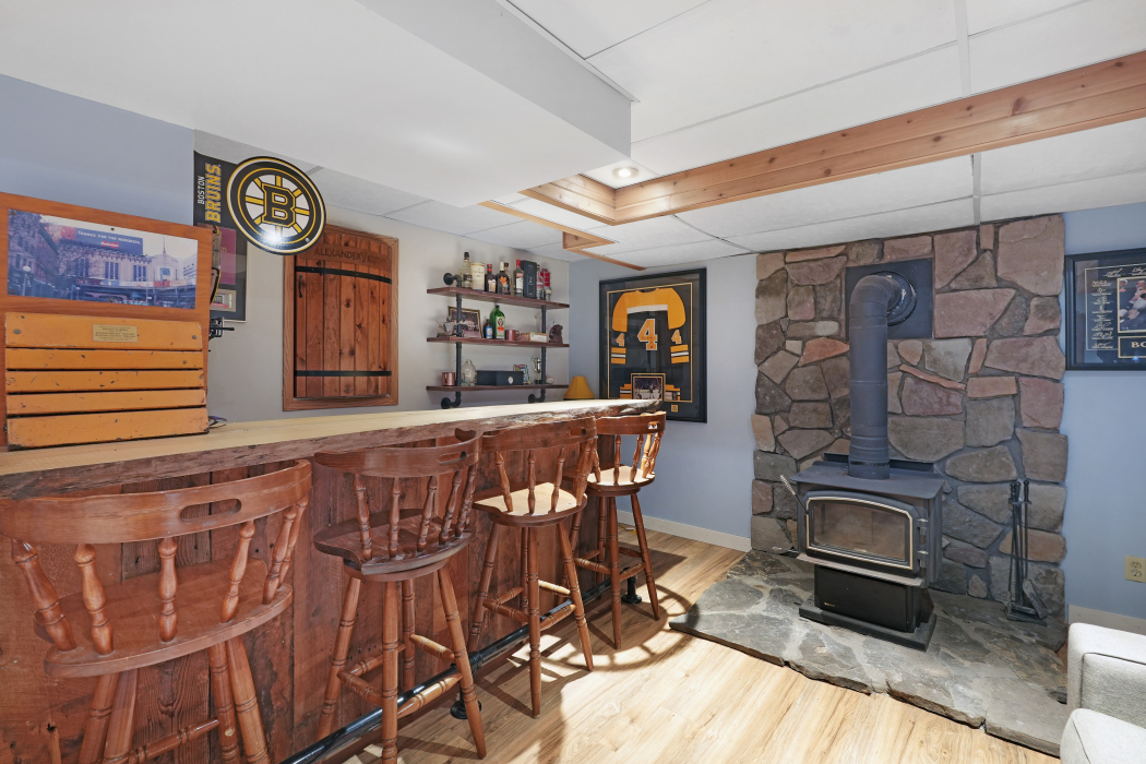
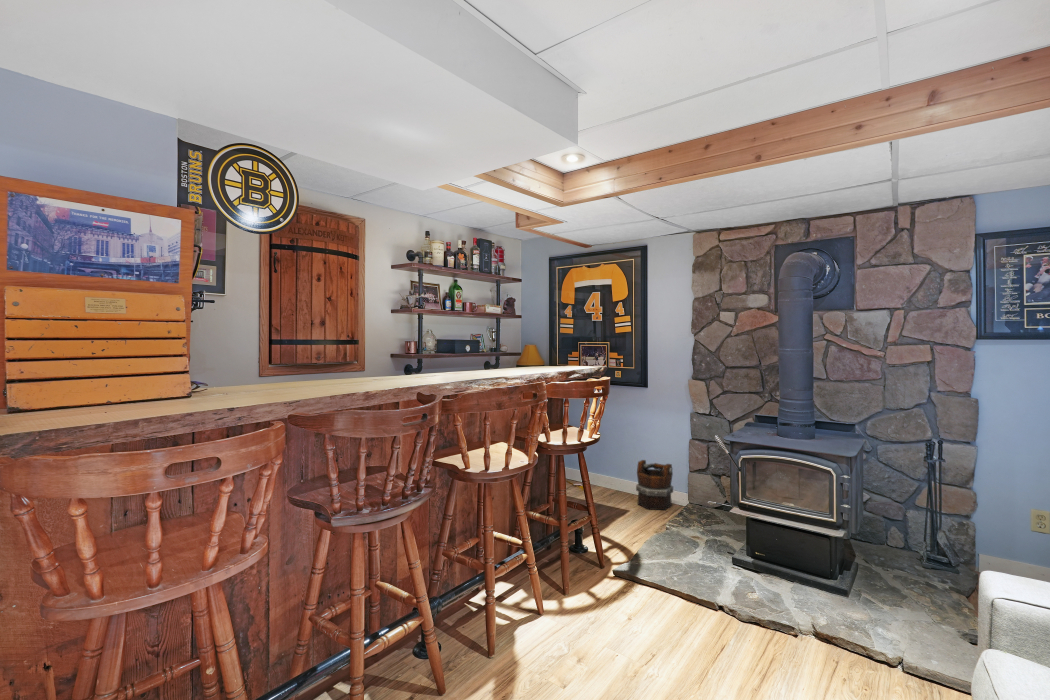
+ wooden bucket (655, 483)
